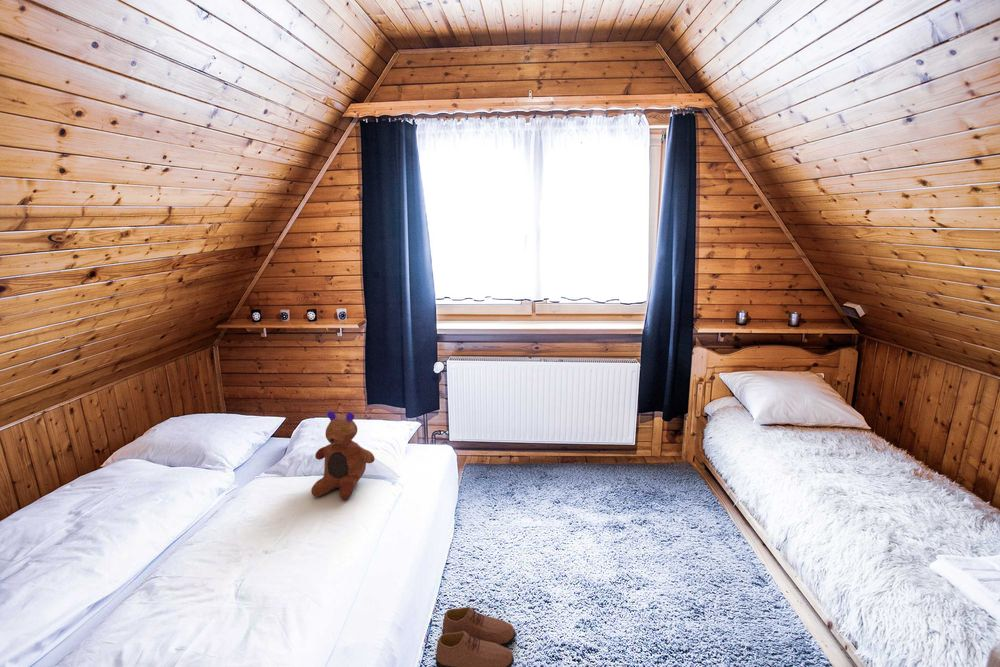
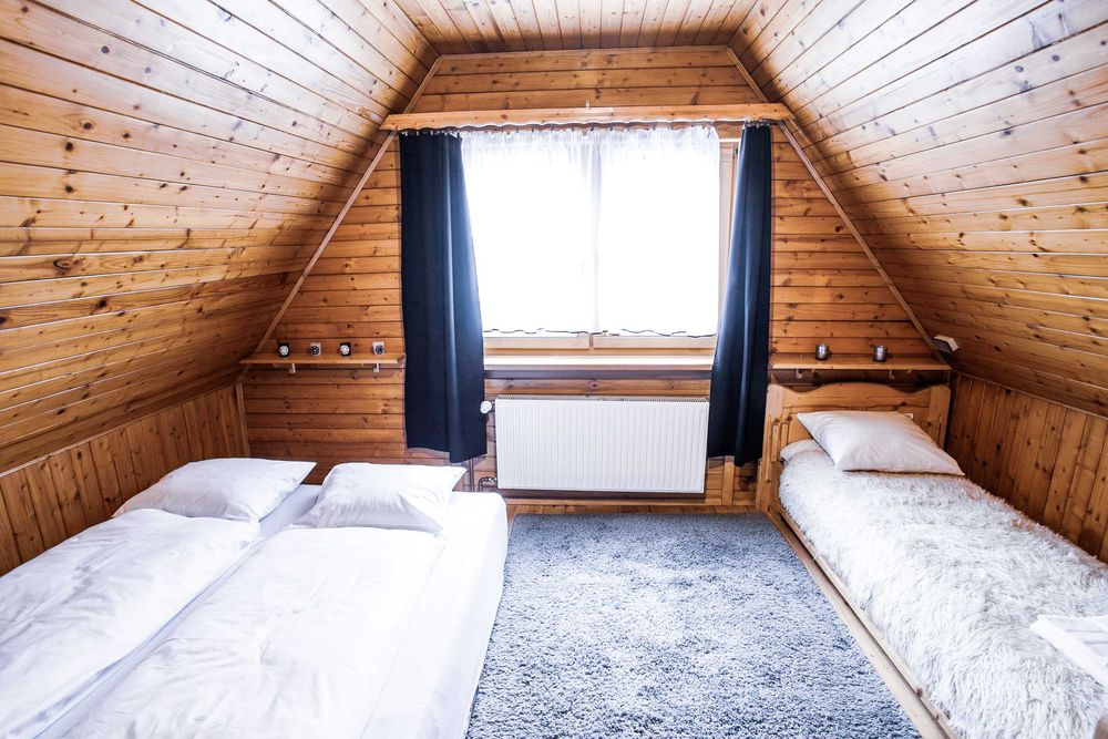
- toy (338, 452)
- shoe (476, 635)
